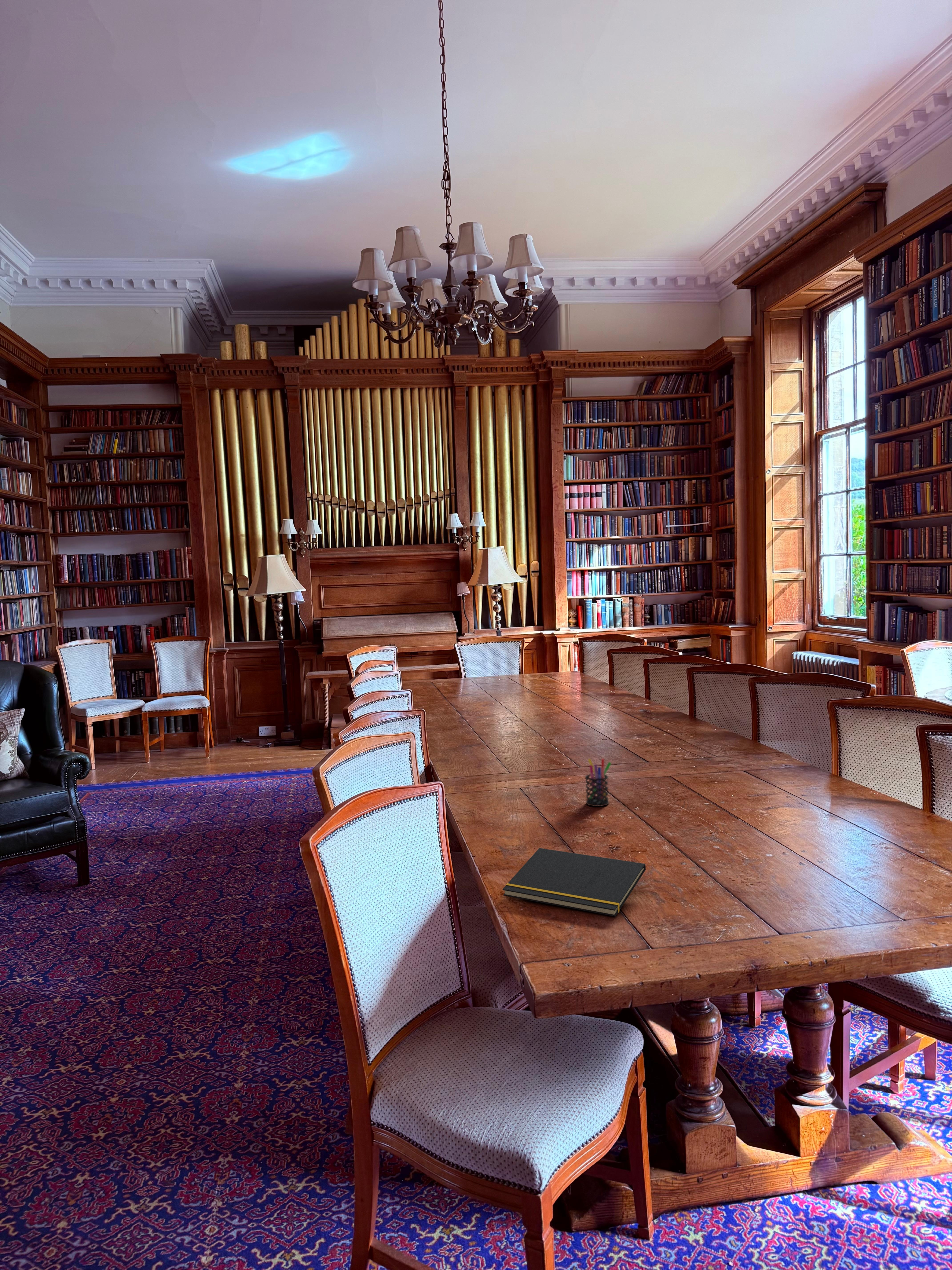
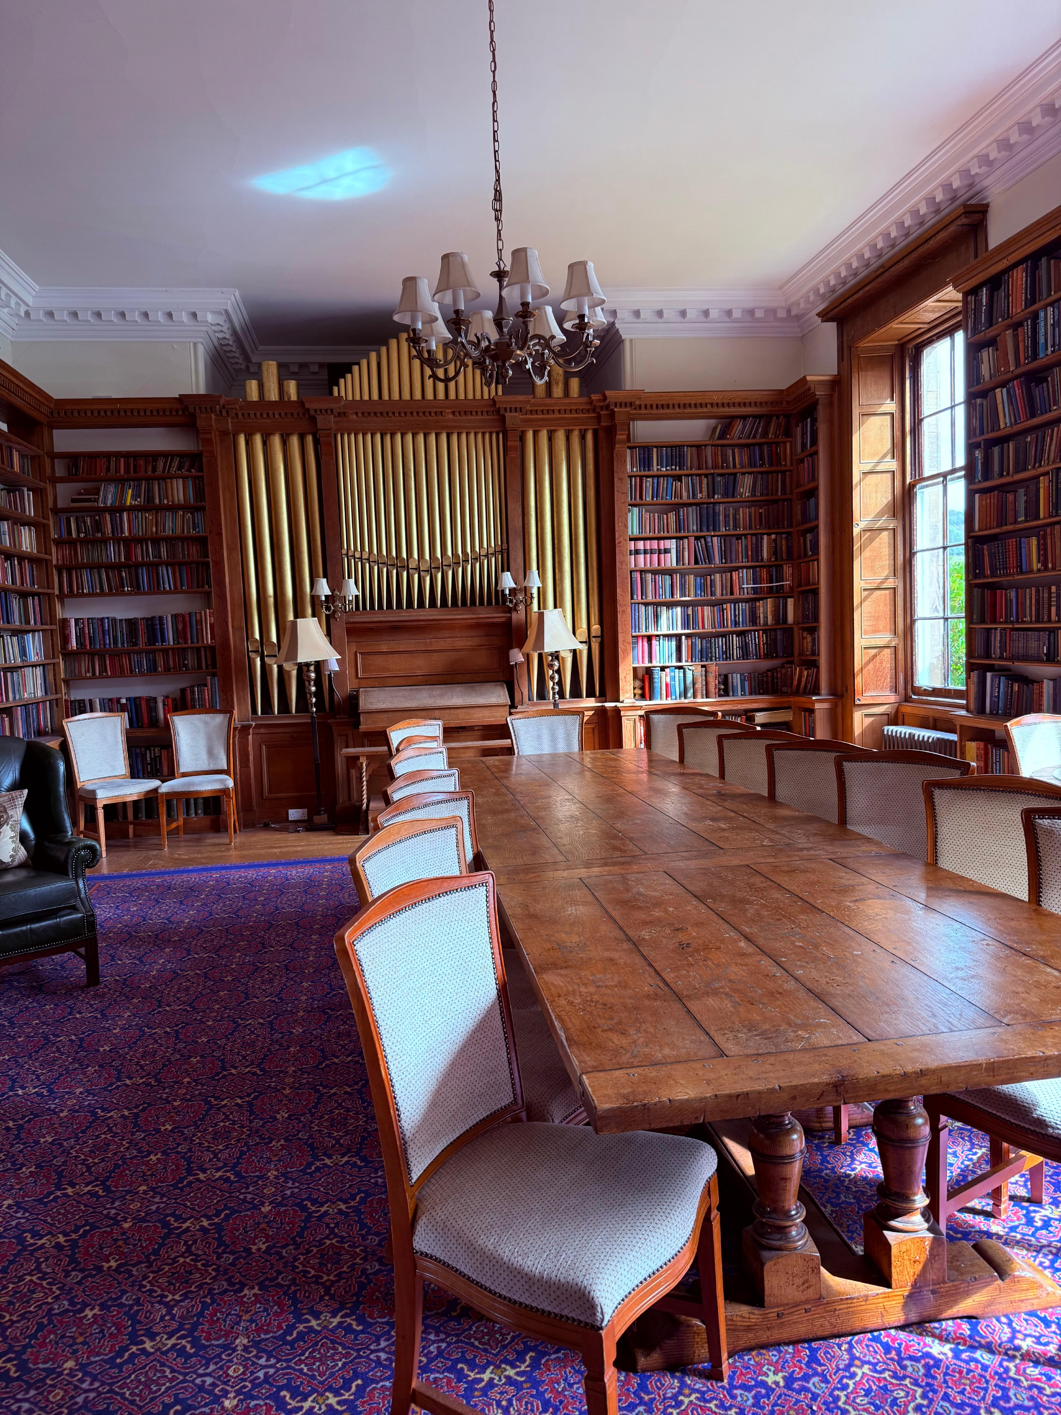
- pen holder (600, 780)
- notepad (575, 879)
